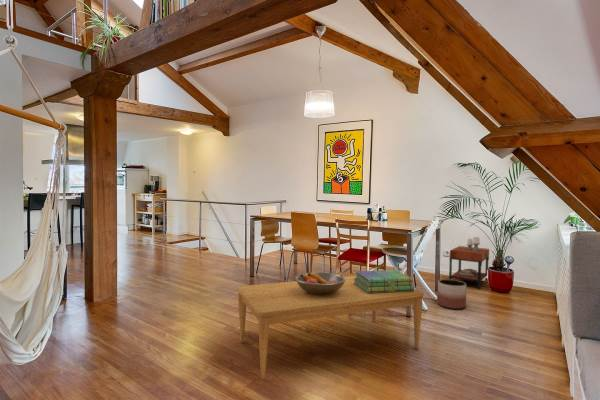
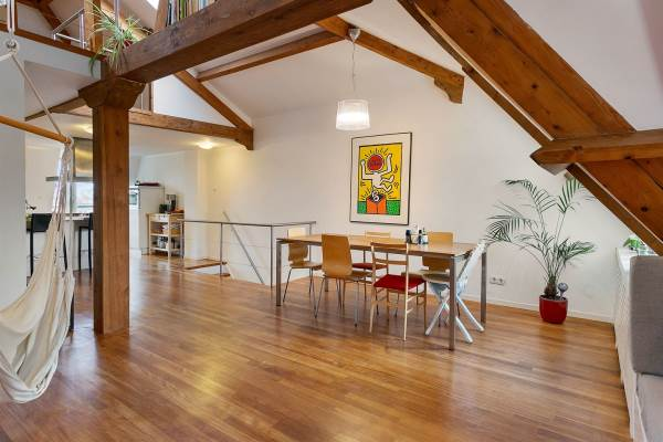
- planter (451, 293)
- stack of books (382, 280)
- fruit bowl (320, 282)
- side table (469, 259)
- coffee table (328, 316)
